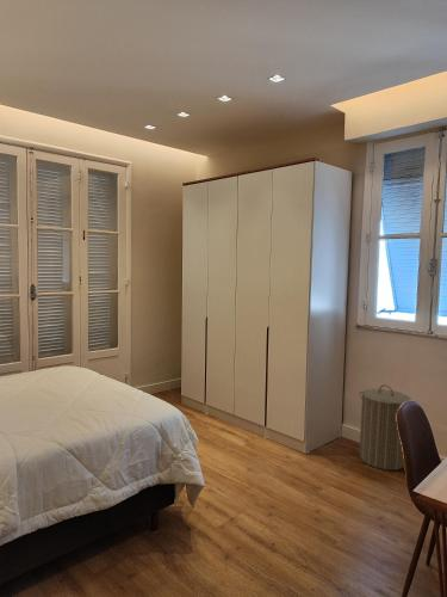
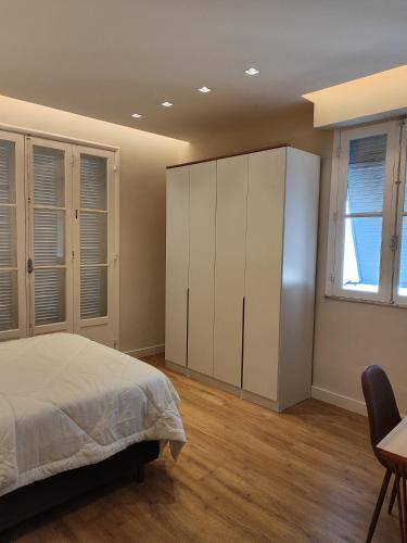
- laundry hamper (384, 423)
